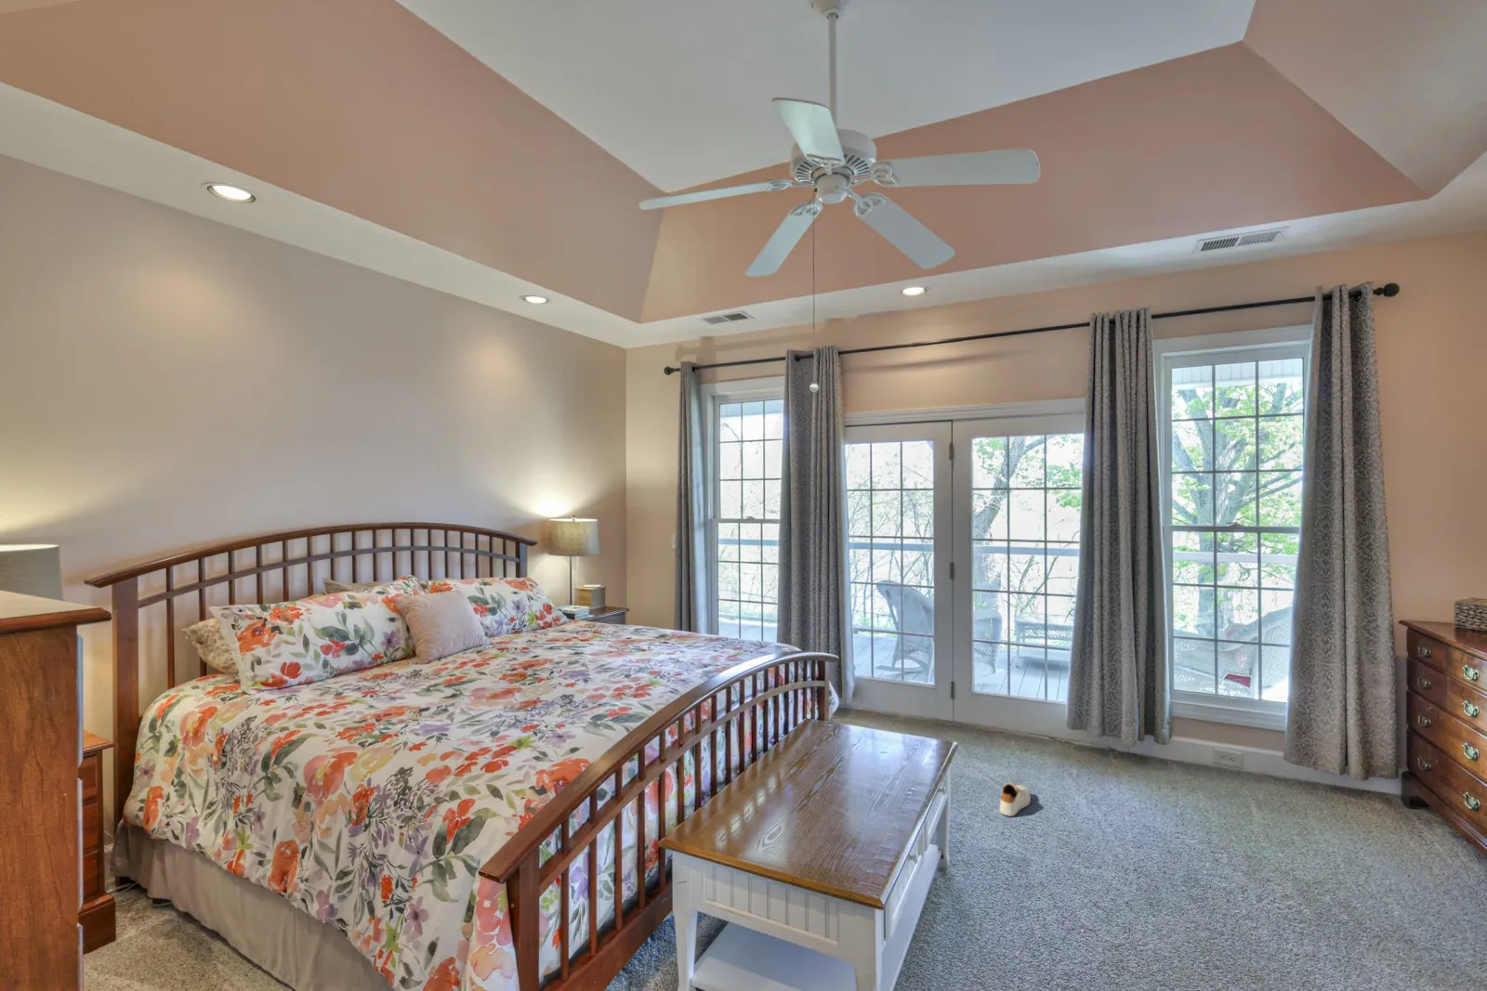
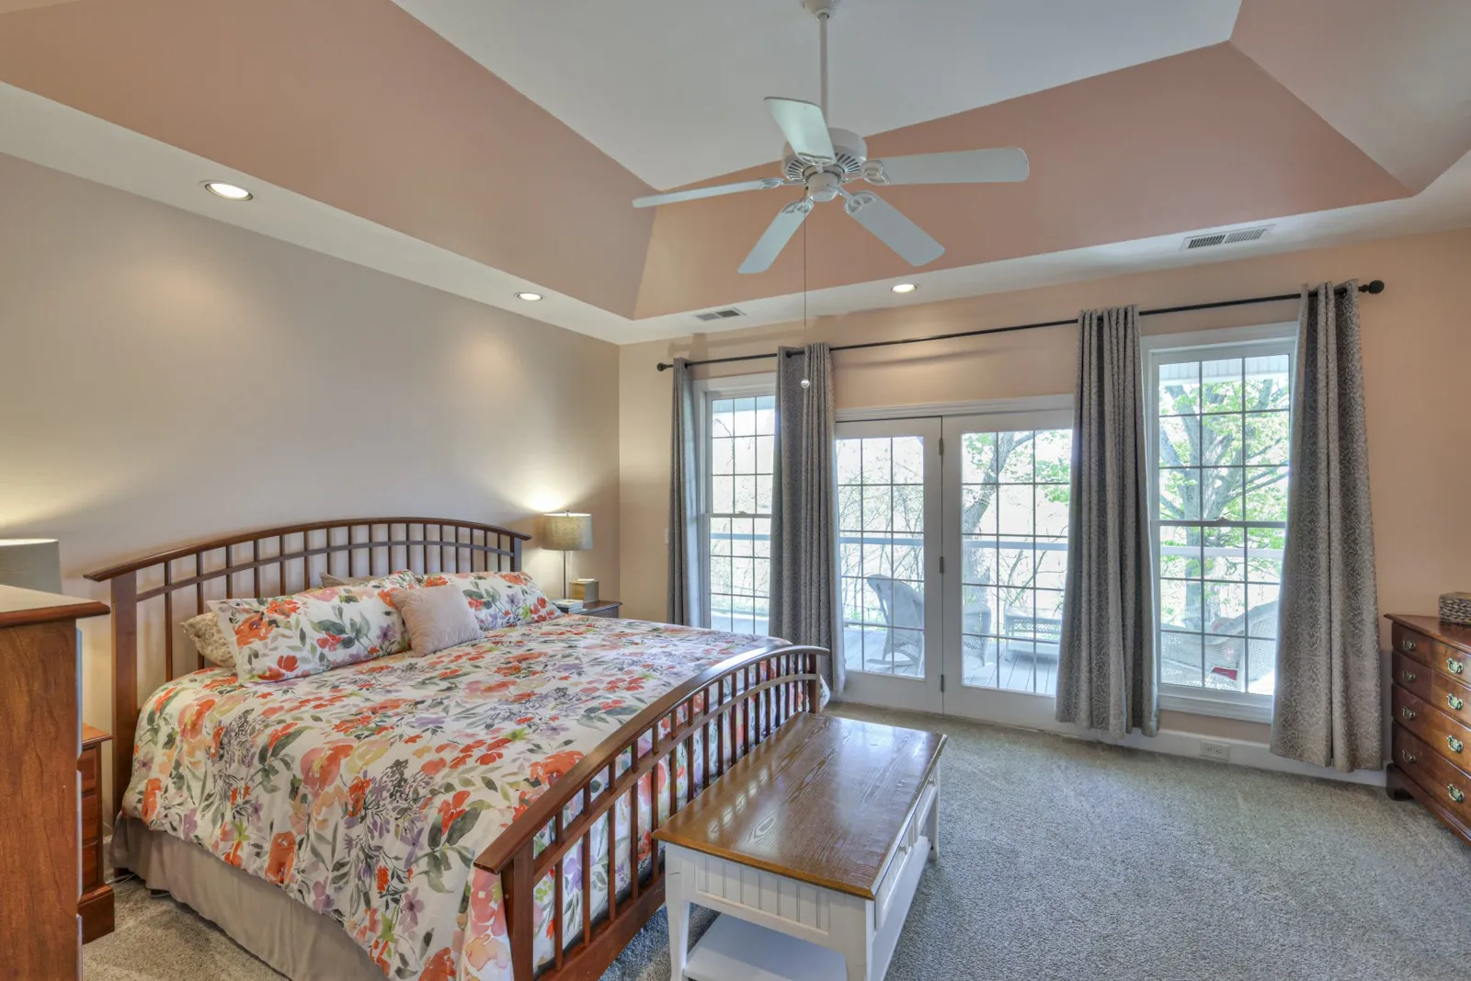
- shoe (1016, 792)
